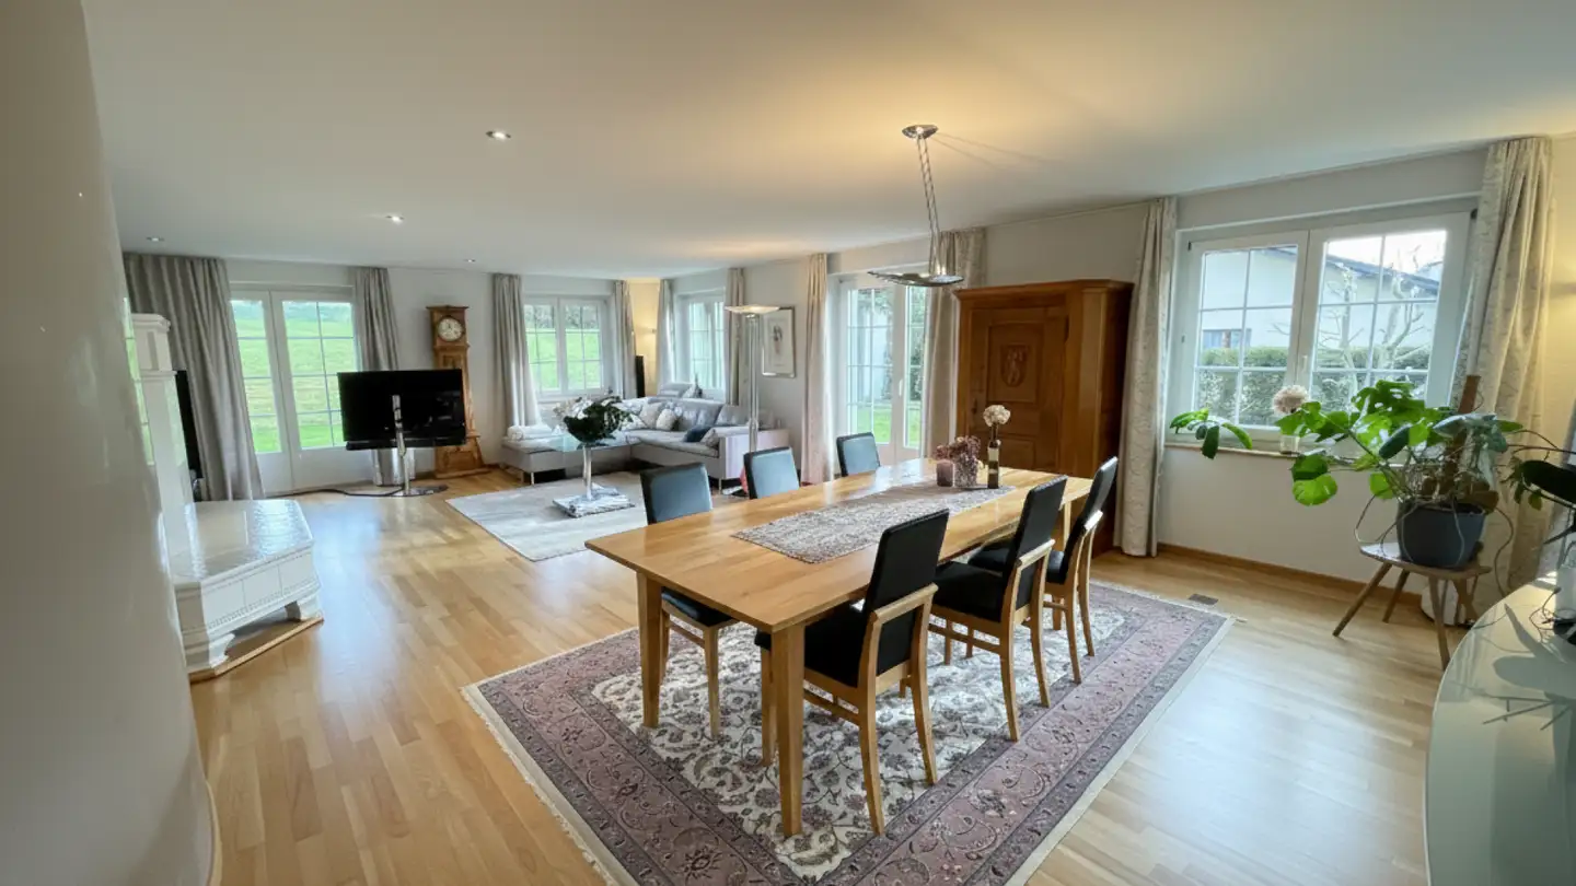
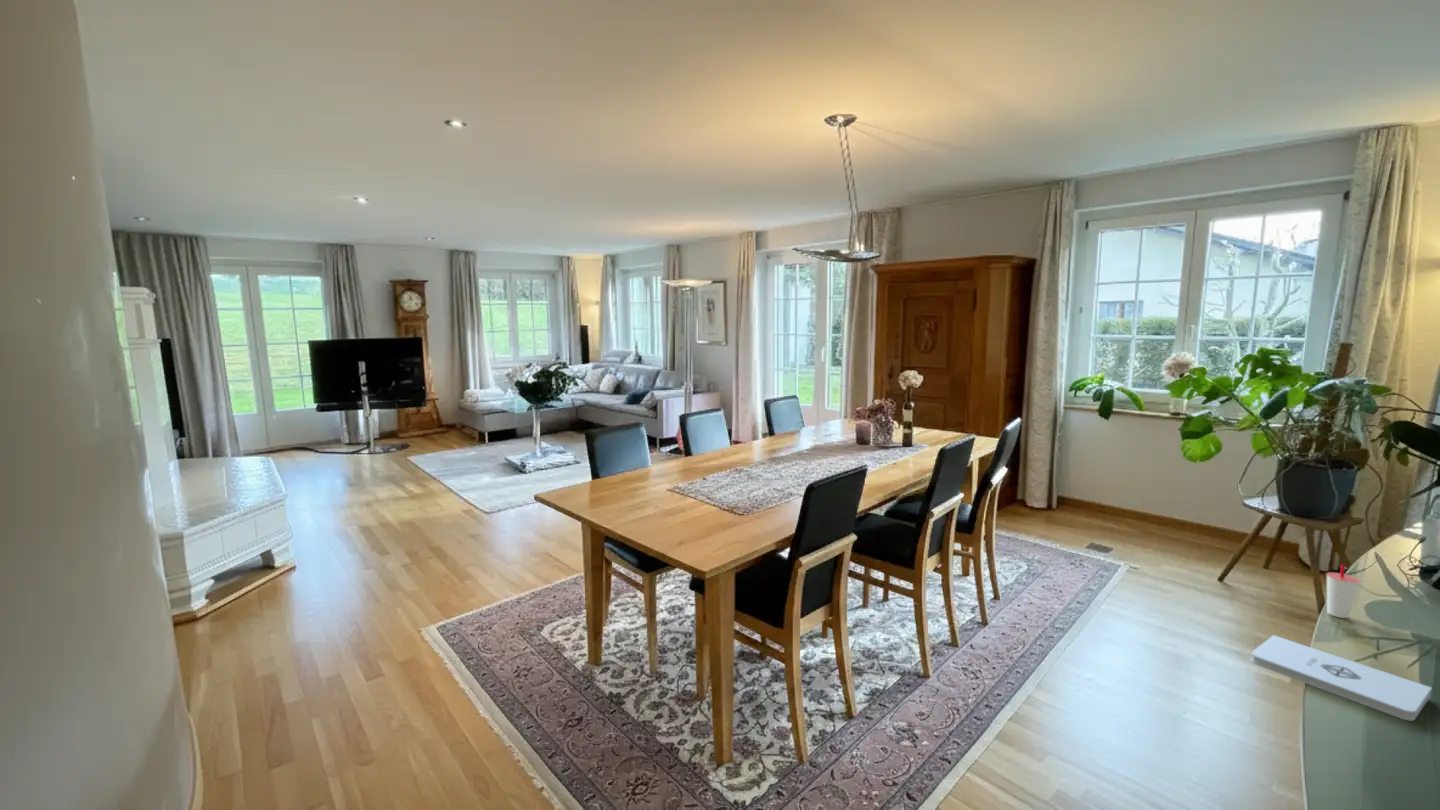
+ cup (1341, 589)
+ notepad (1335, 674)
